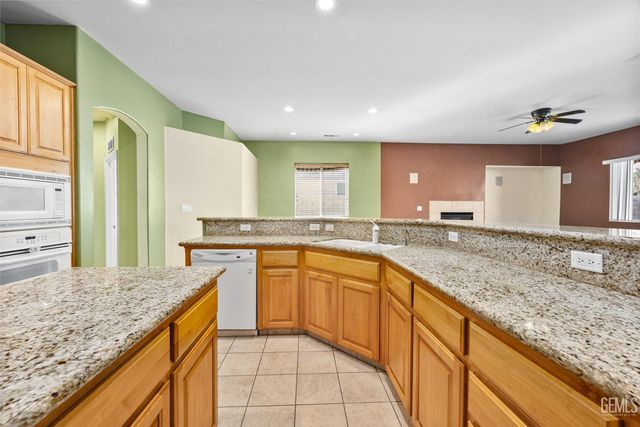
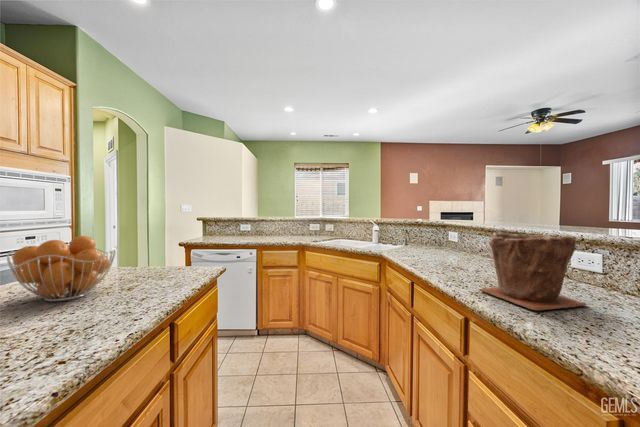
+ plant pot (530, 265)
+ fruit basket (67, 266)
